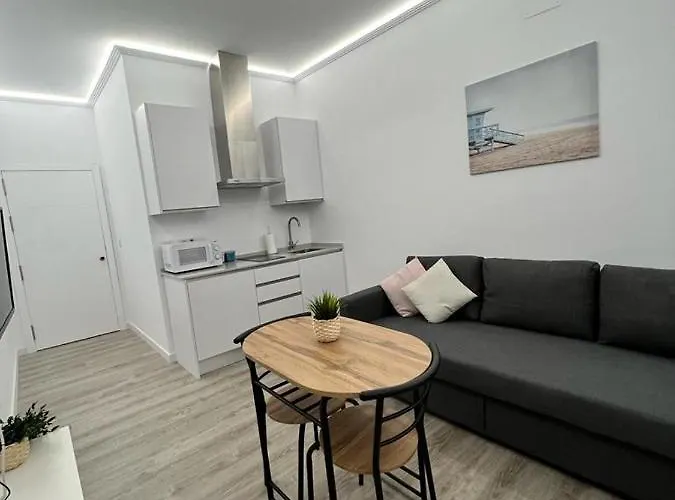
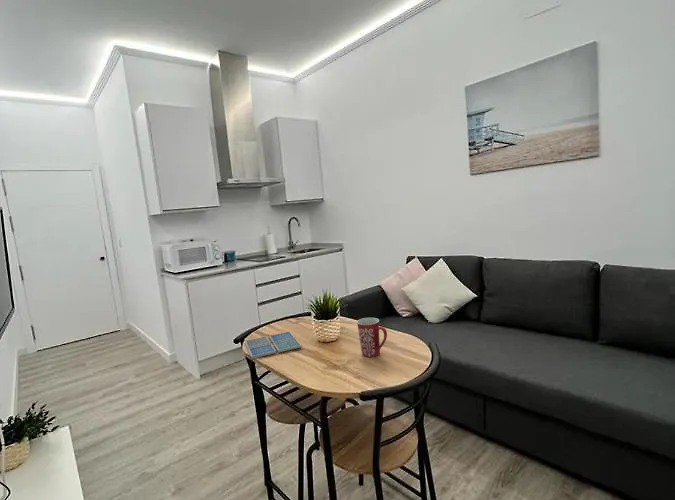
+ mug (373, 338)
+ drink coaster (271, 344)
